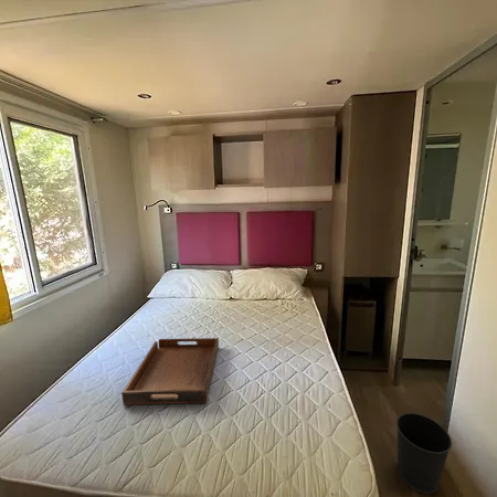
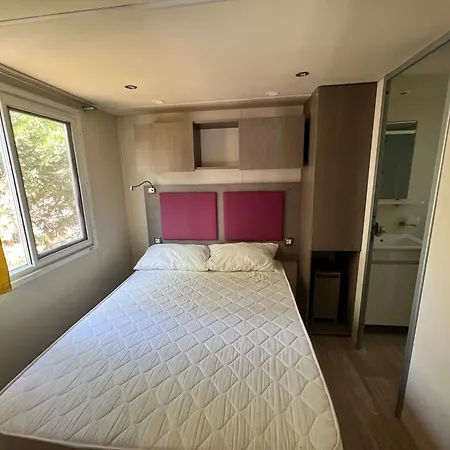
- serving tray (178, 366)
- wastebasket (420, 453)
